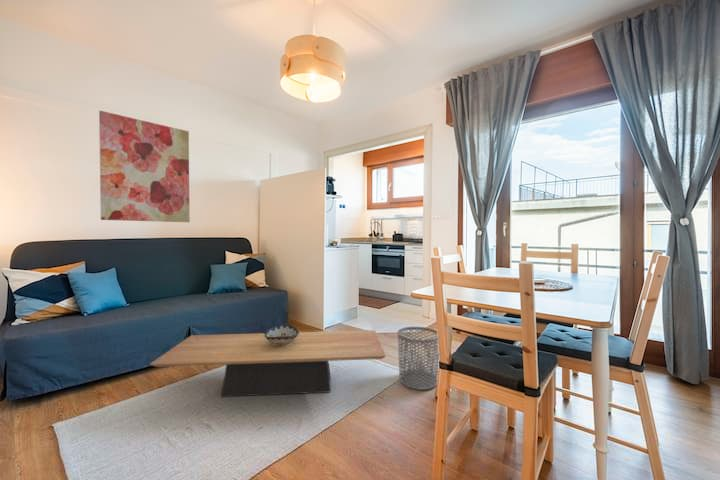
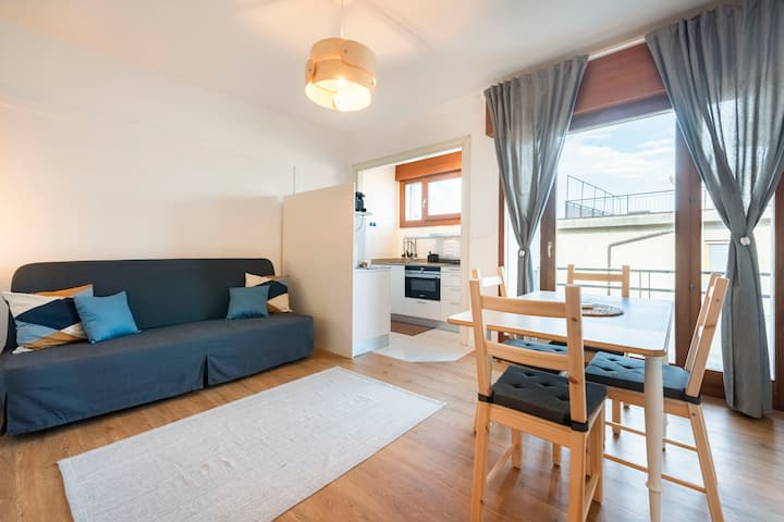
- waste bin (418, 357)
- wall art (148, 171)
- coffee table (279, 365)
- decorative bowl (281, 337)
